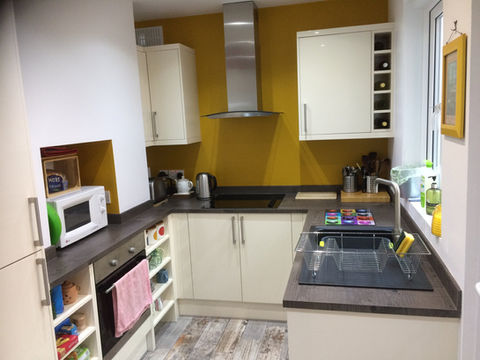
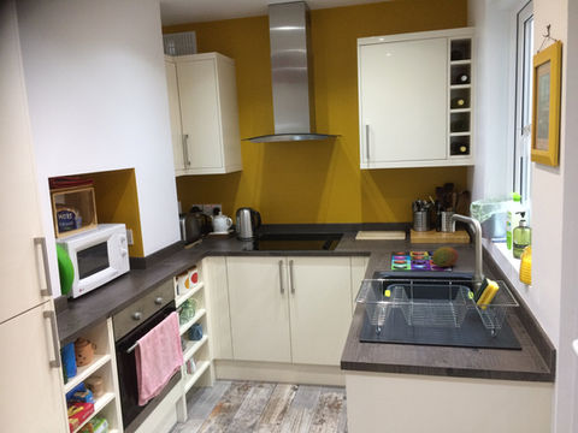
+ fruit (444, 256)
